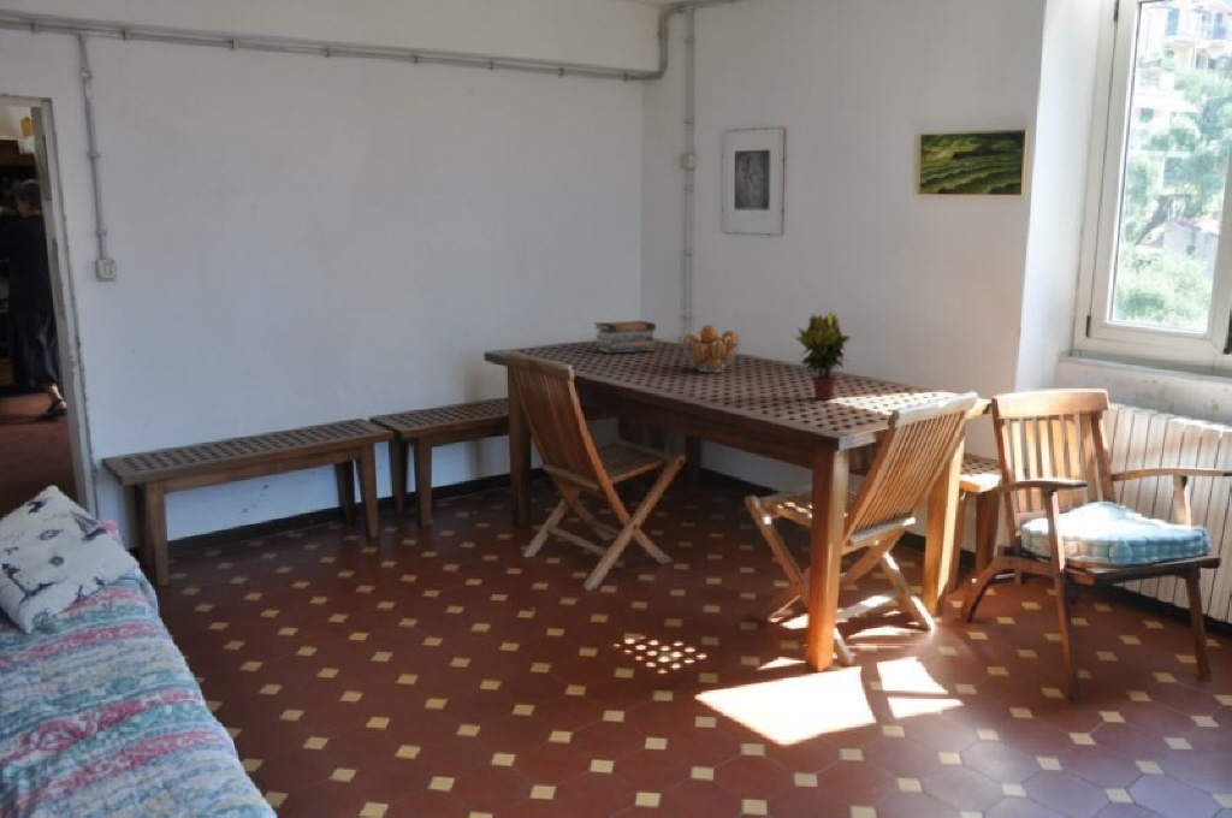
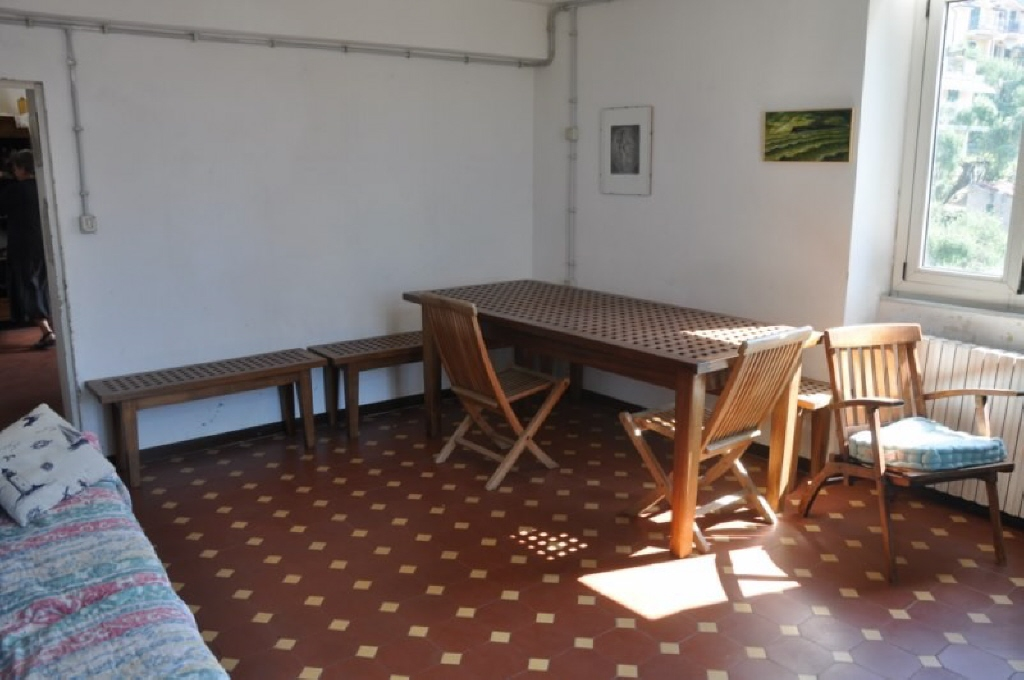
- potted plant (824, 354)
- fruit basket (710, 348)
- book stack (624, 337)
